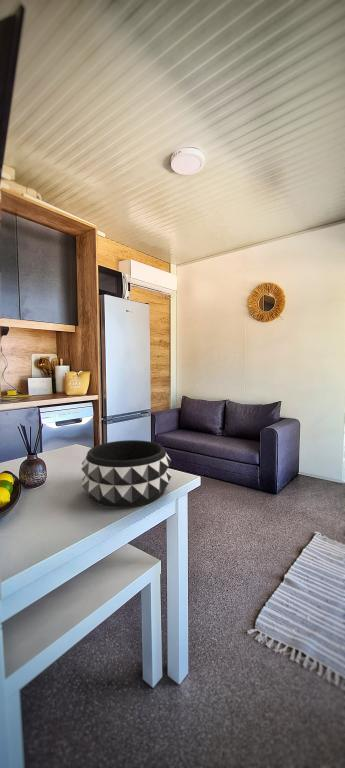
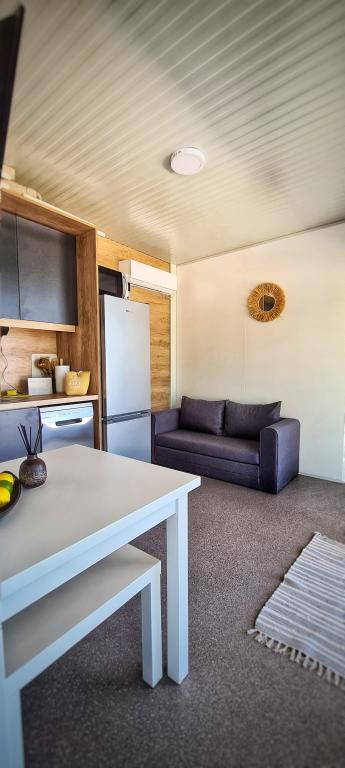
- decorative bowl (127, 470)
